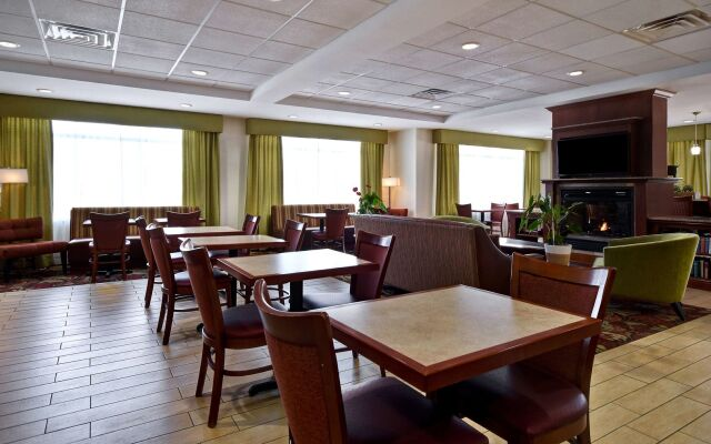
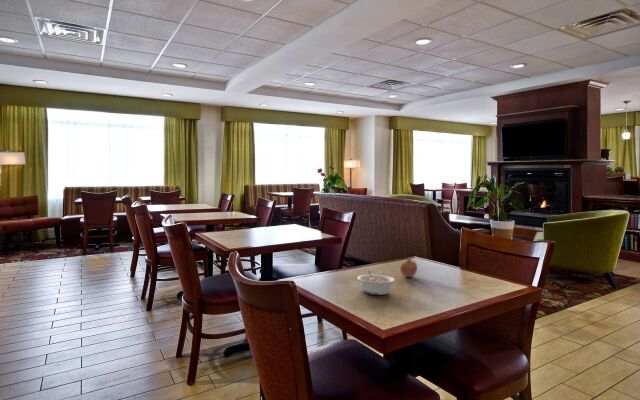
+ fruit (408, 266)
+ legume (374, 283)
